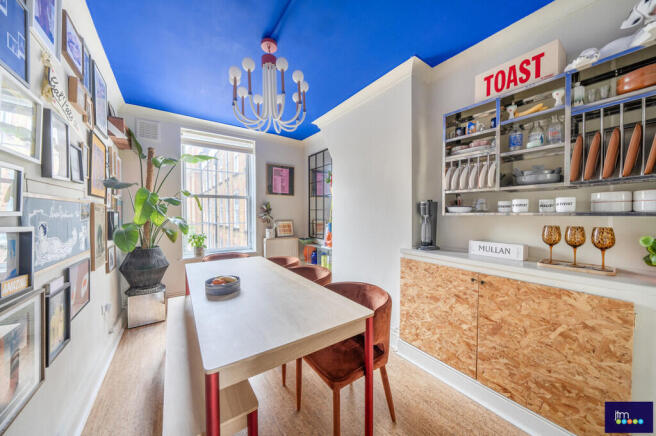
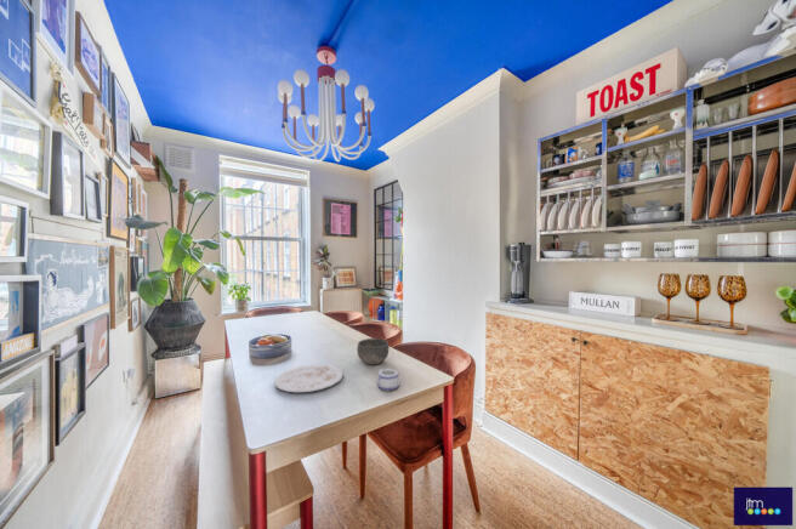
+ plate (309, 377)
+ bowl (373, 352)
+ mug (386, 377)
